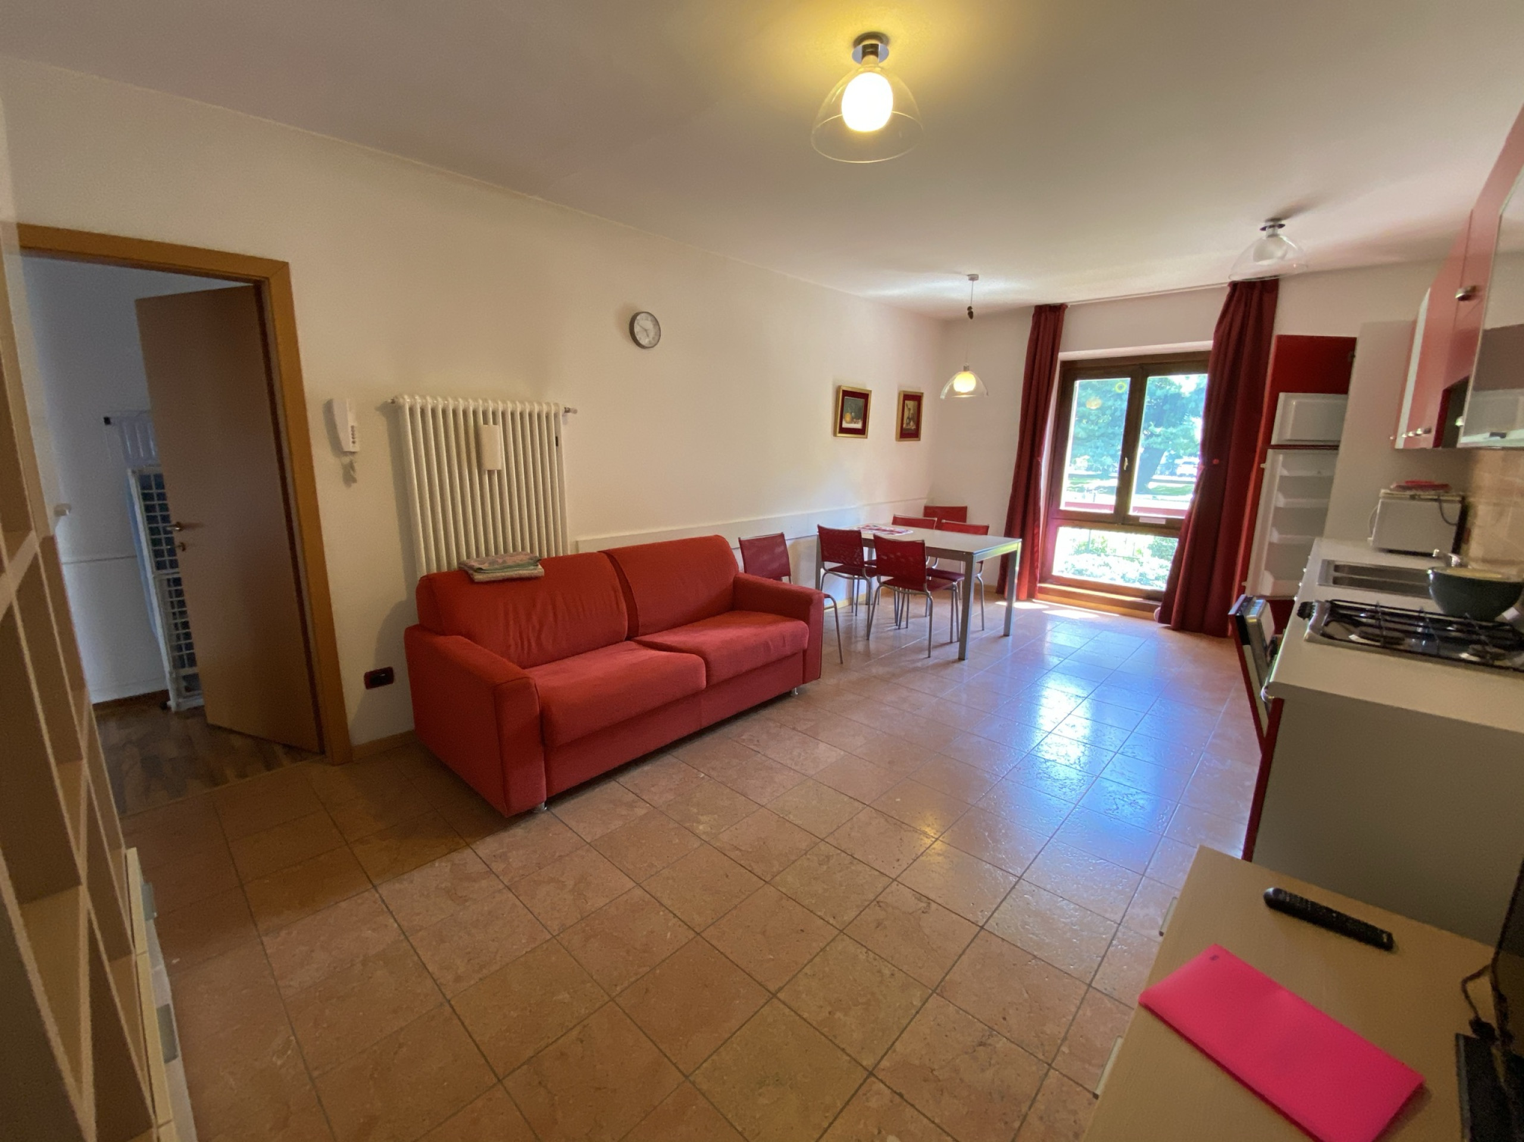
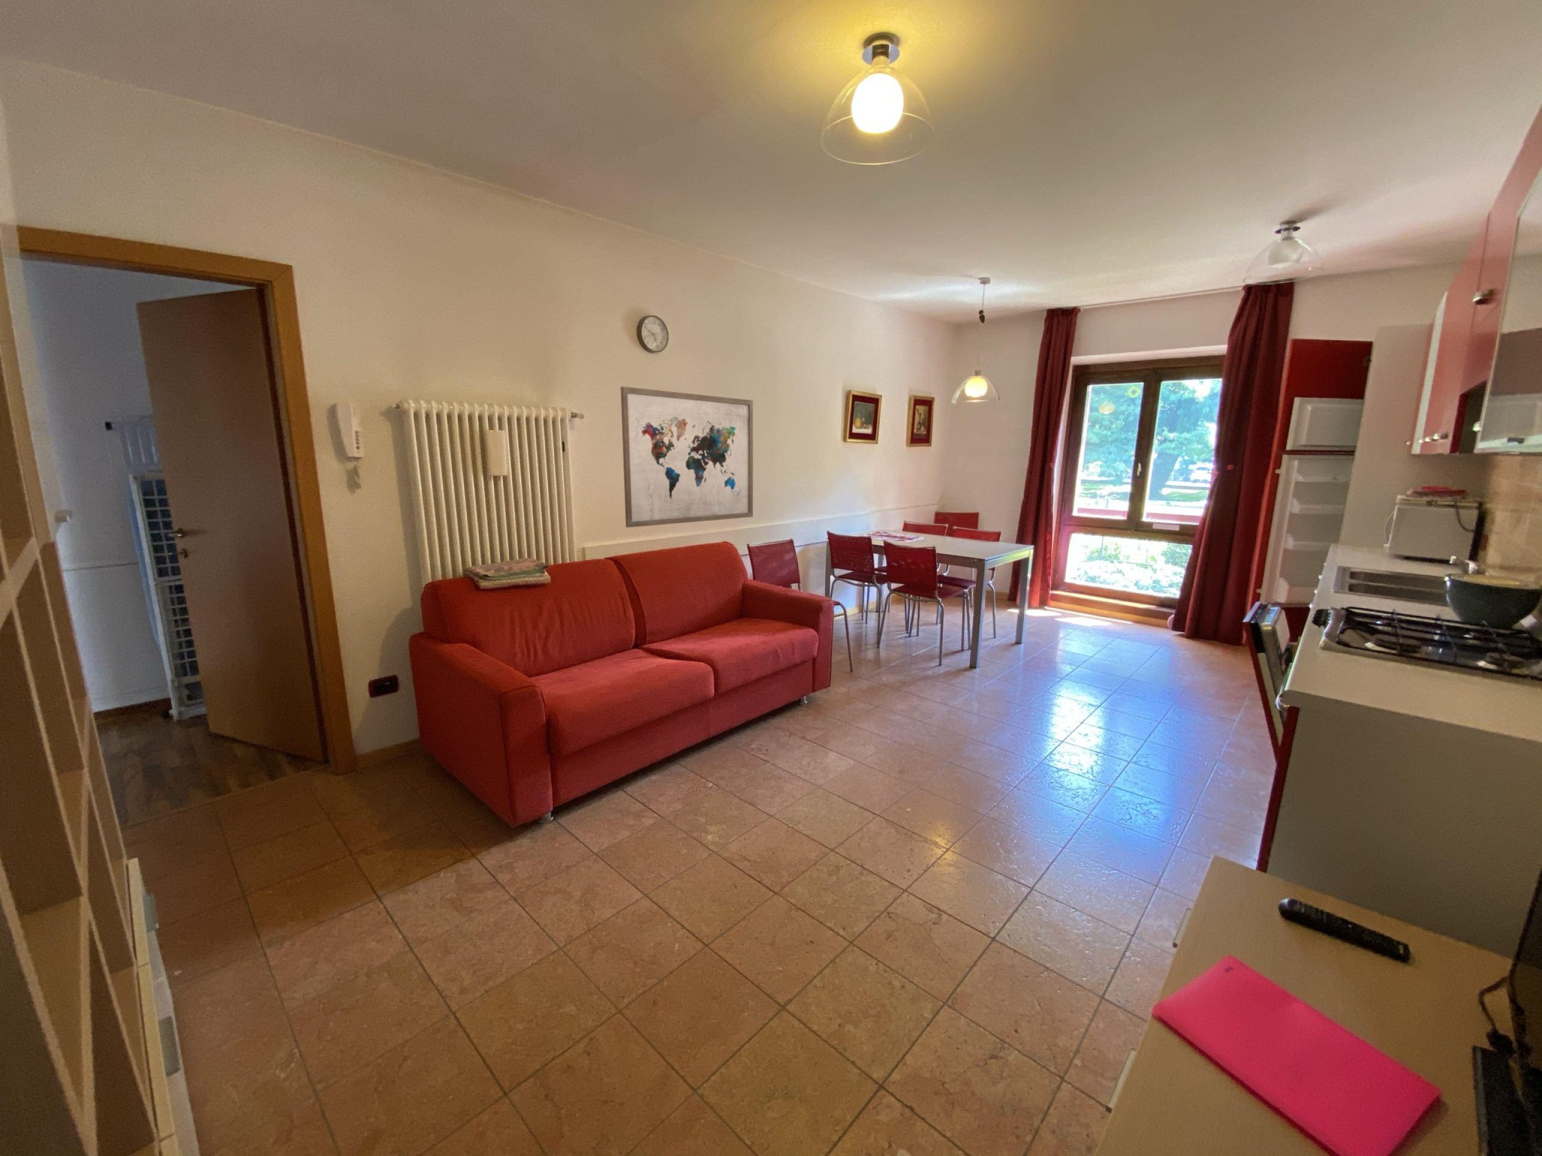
+ wall art (695, 459)
